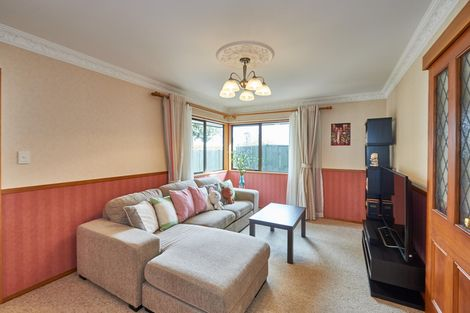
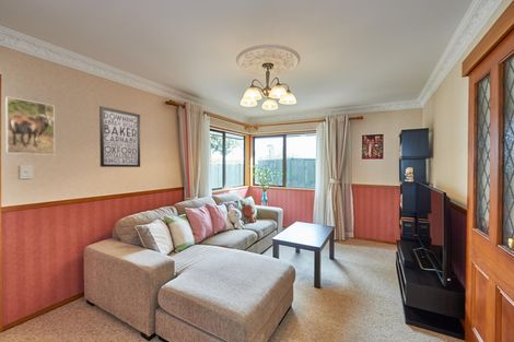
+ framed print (31, 127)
+ wall art (121, 139)
